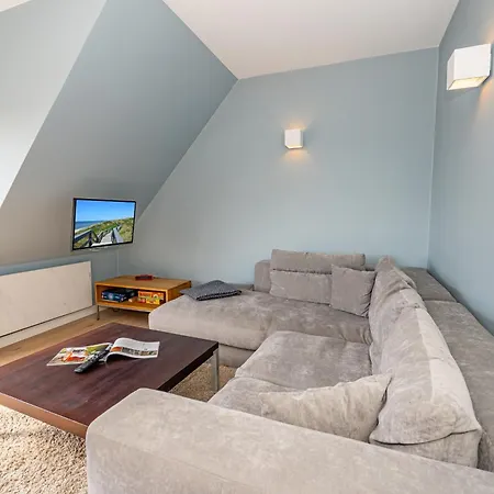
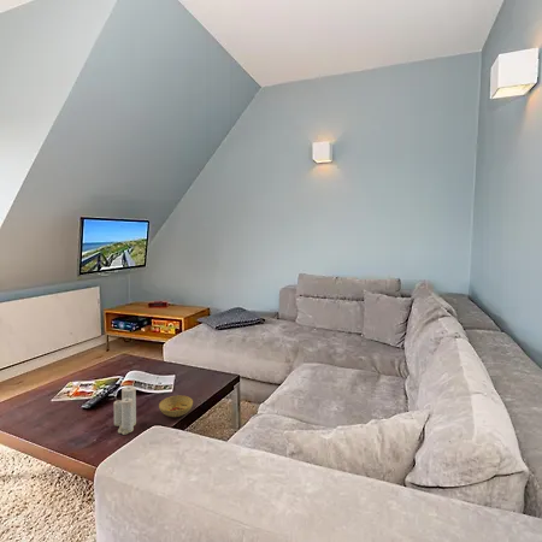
+ candle (124, 406)
+ bowl (176, 407)
